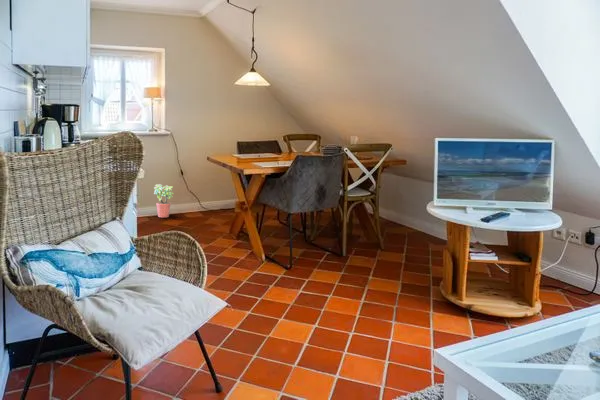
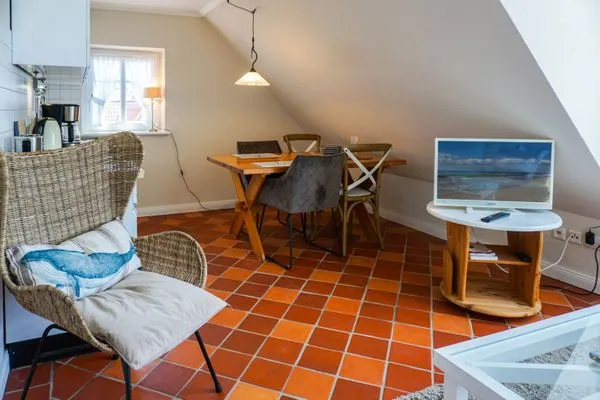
- potted plant (161, 200)
